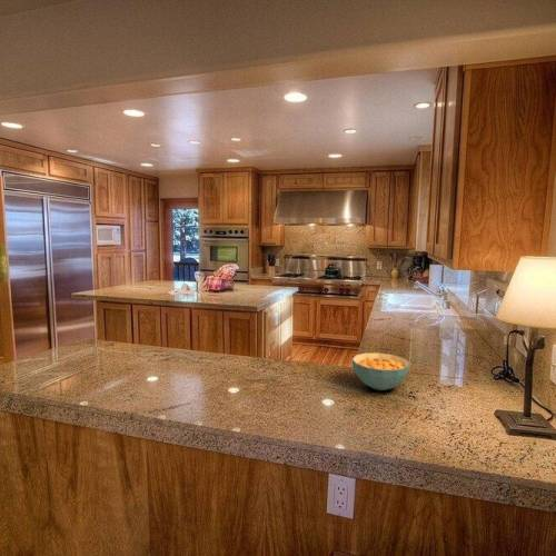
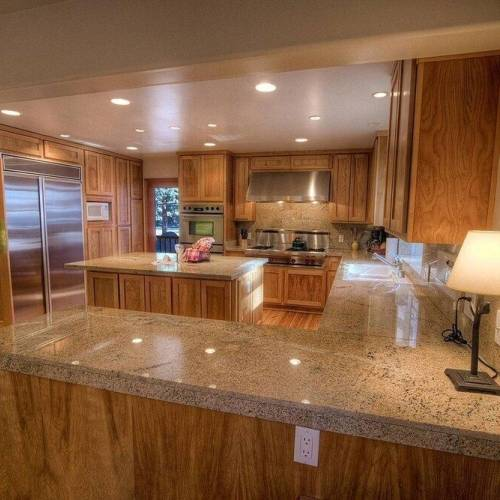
- cereal bowl (379, 374)
